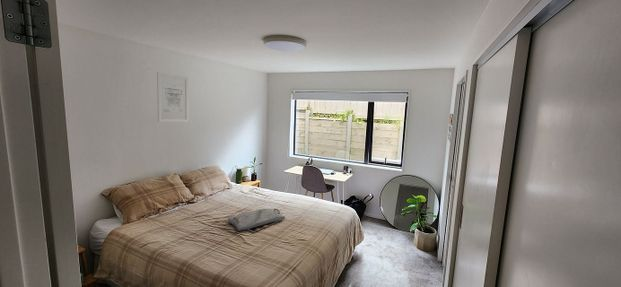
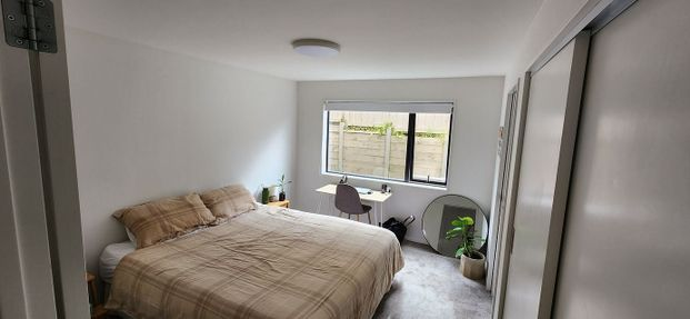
- wall art (173, 98)
- serving tray (258, 218)
